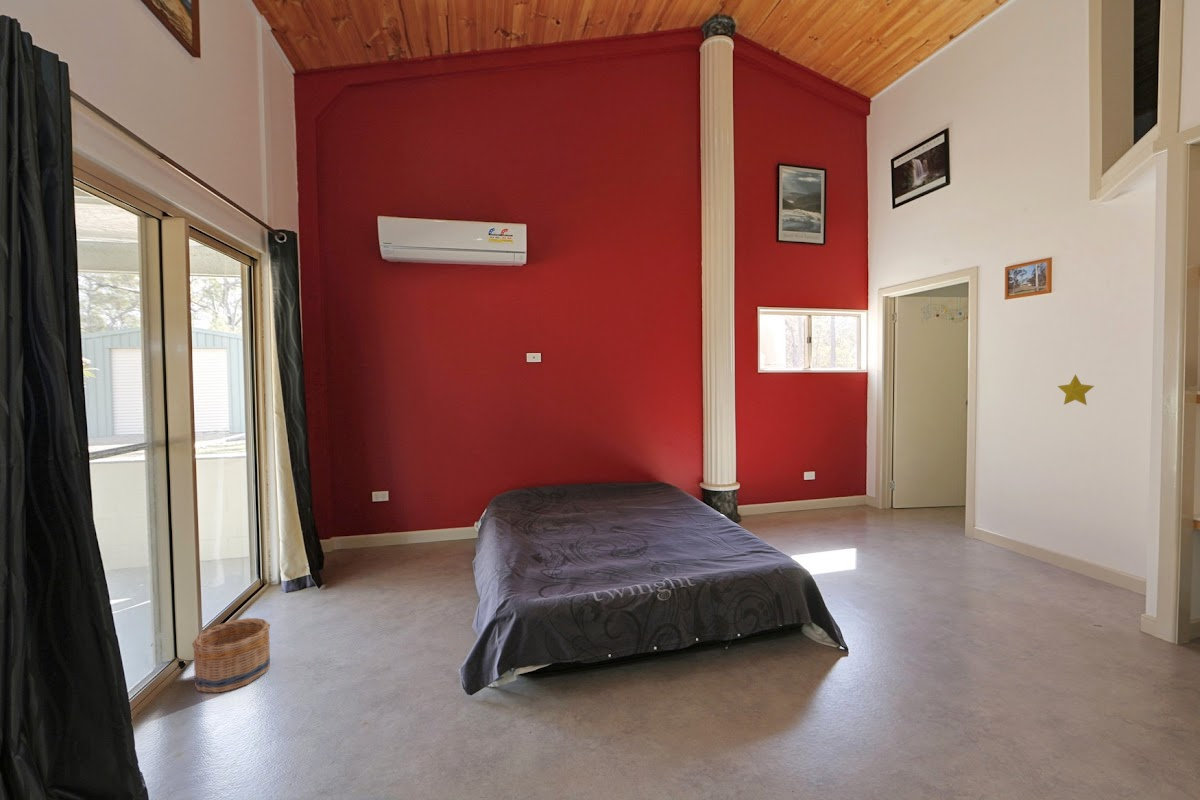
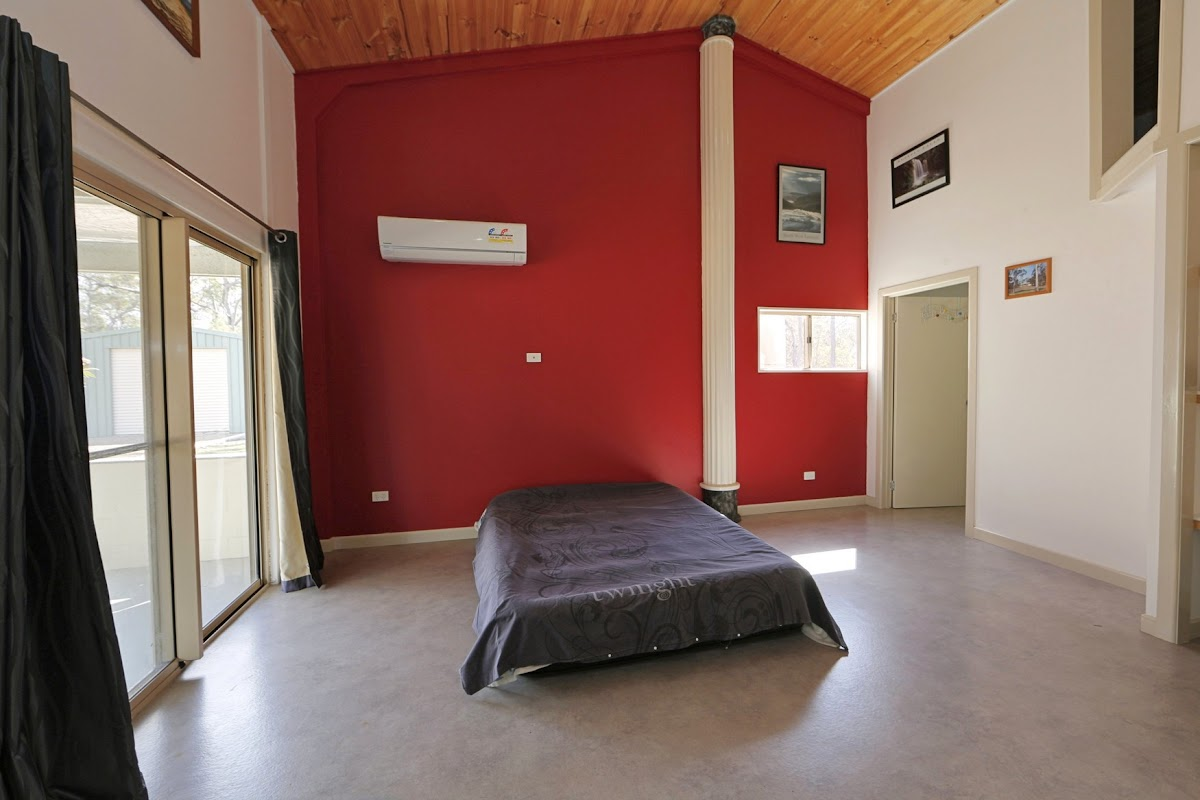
- decorative star (1075, 389)
- basket (233, 653)
